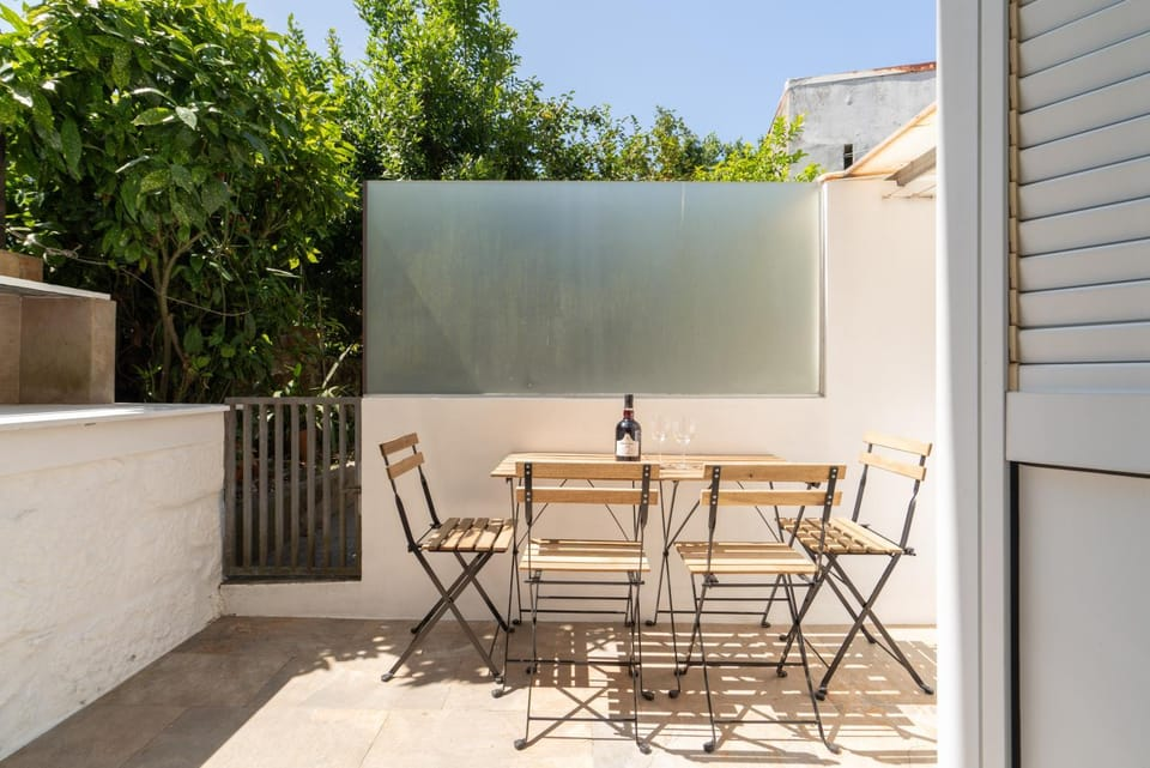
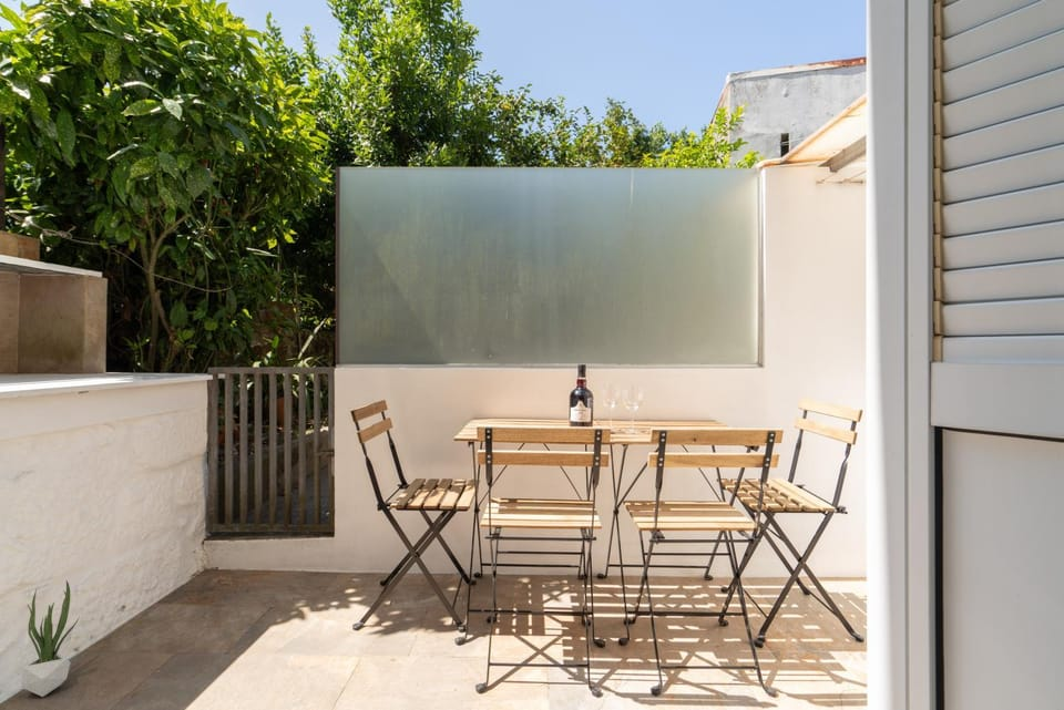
+ potted plant (51, 637)
